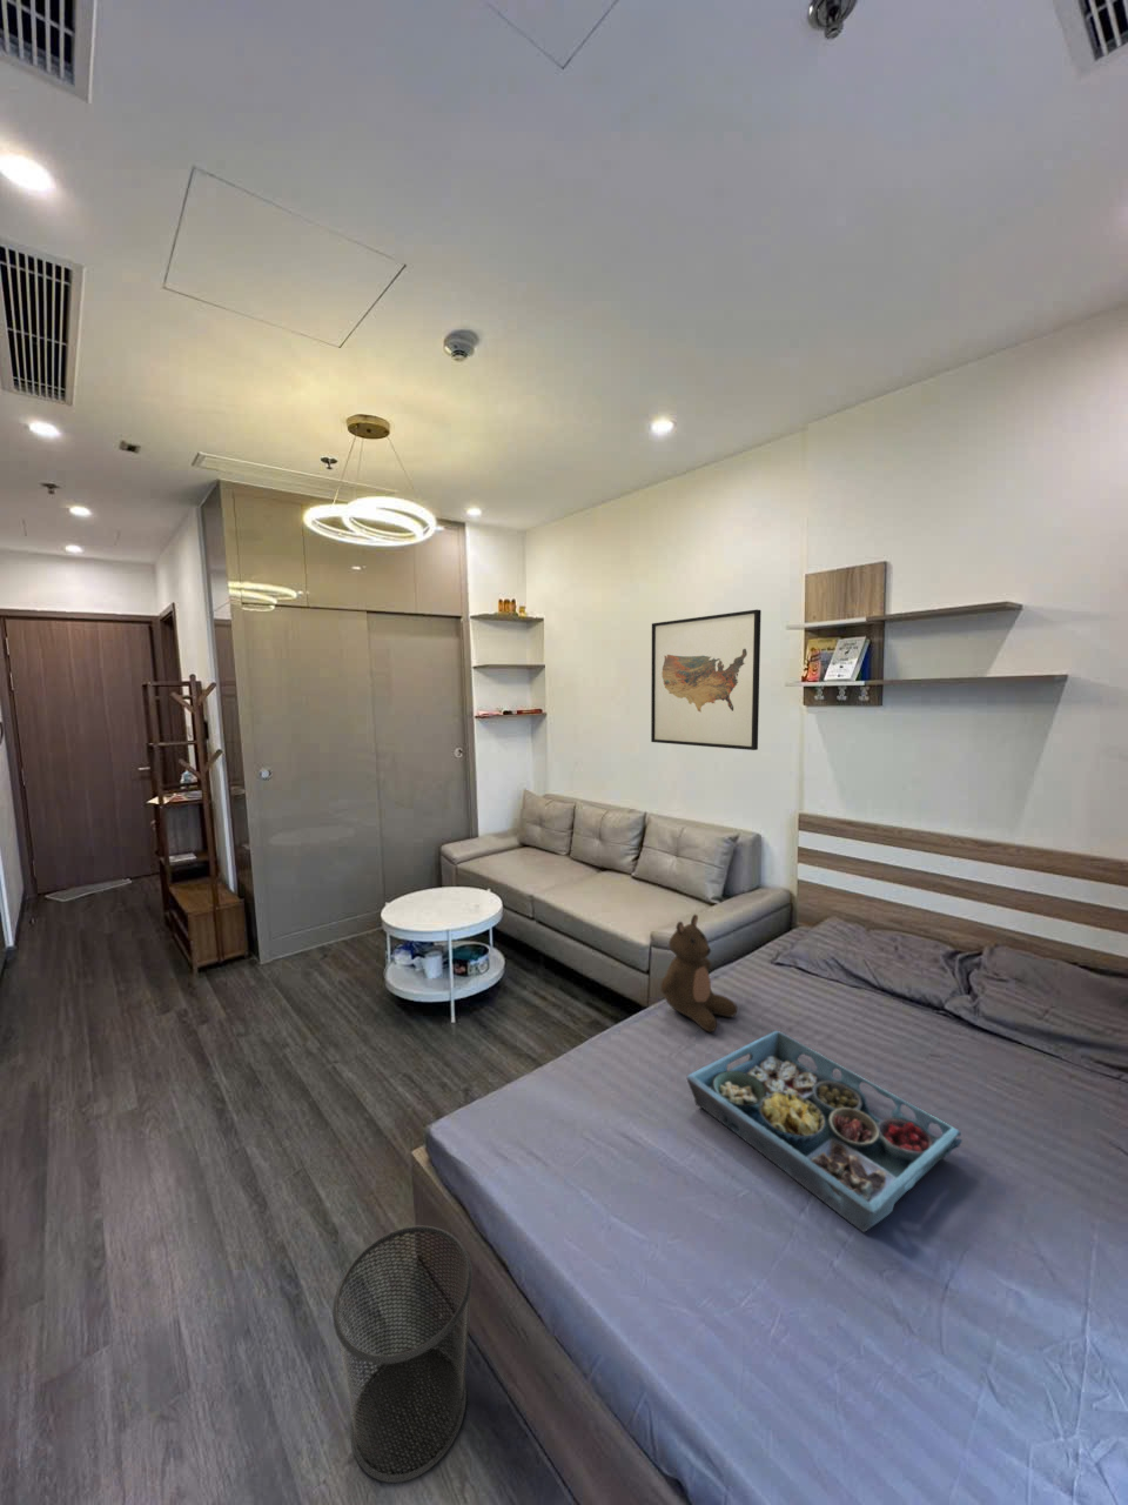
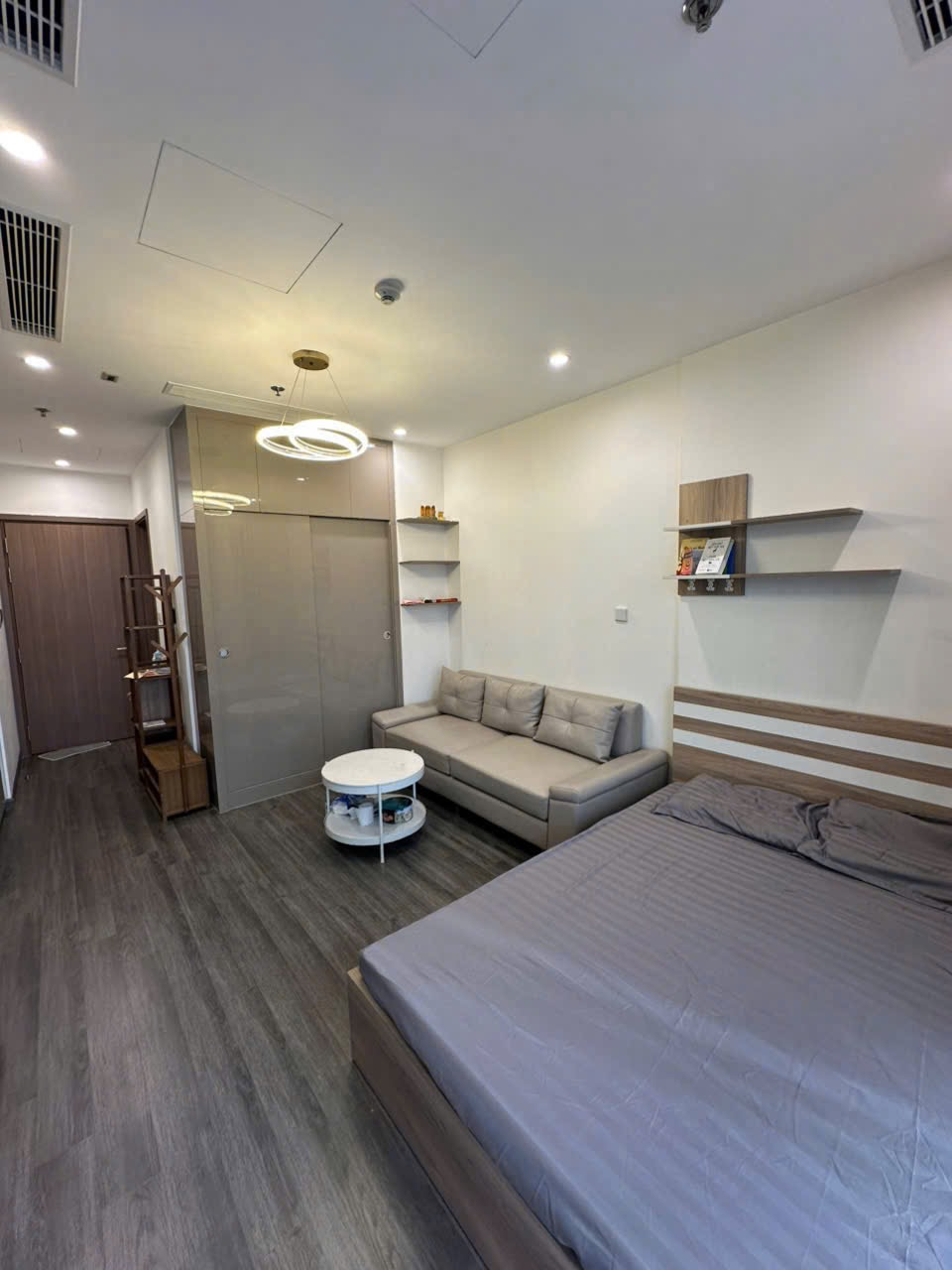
- waste bin (406, 1347)
- stuffed bear (698, 968)
- wall art (700, 681)
- serving tray (812, 1114)
